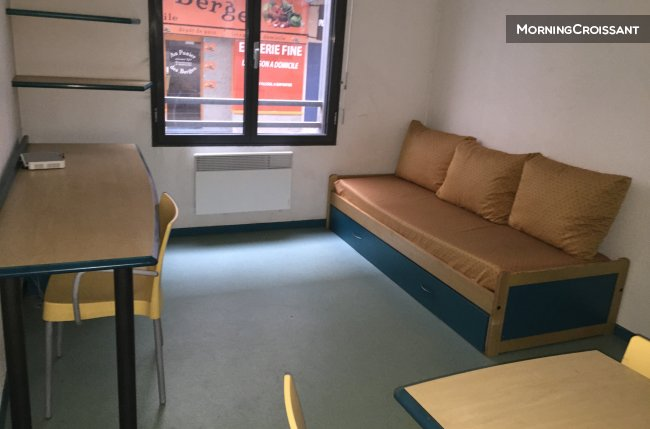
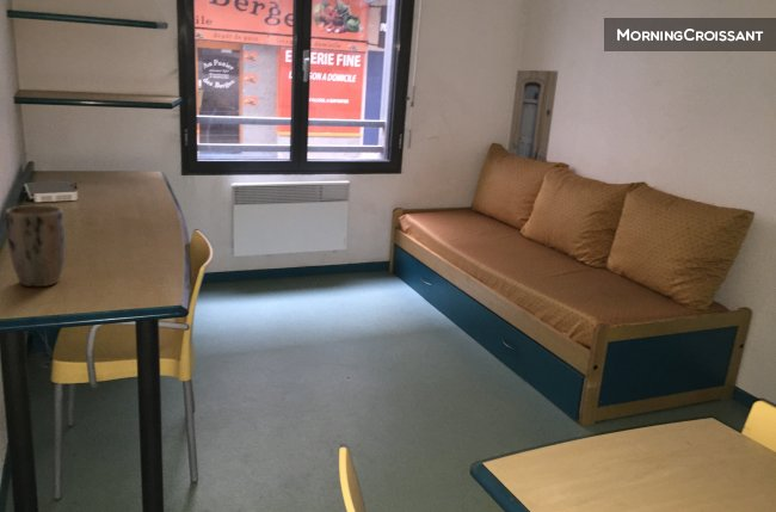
+ plant pot (37, 246)
+ wall art (530, 117)
